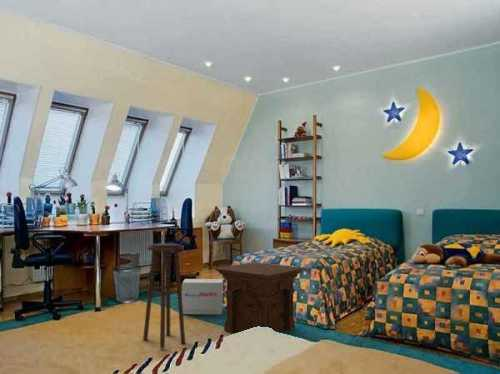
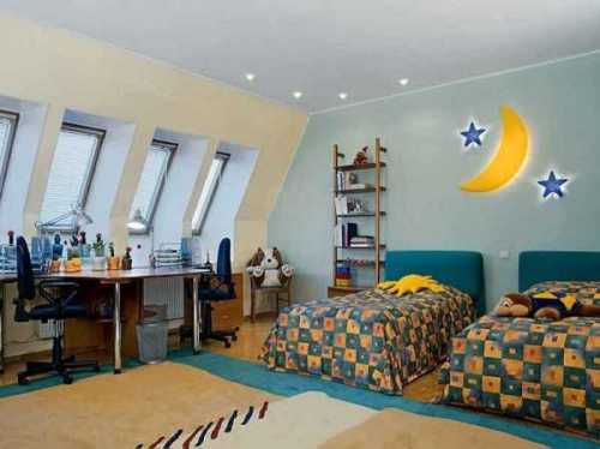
- side table (260, 298)
- stool (165, 292)
- cardboard box (202, 296)
